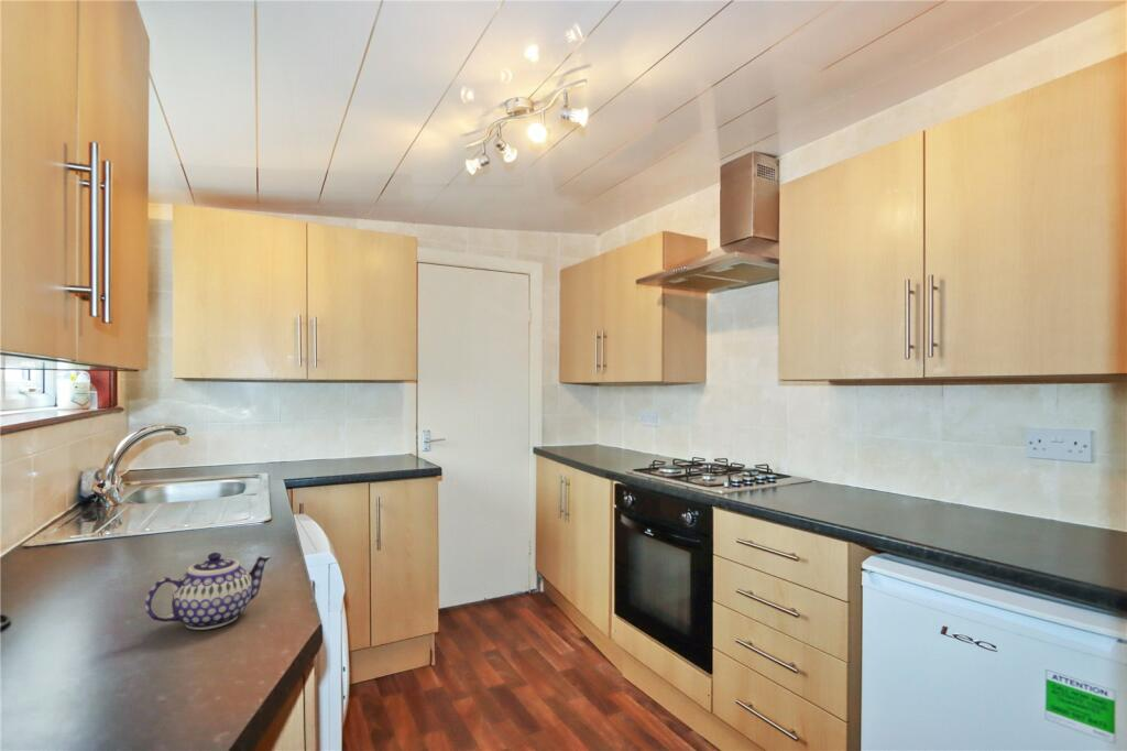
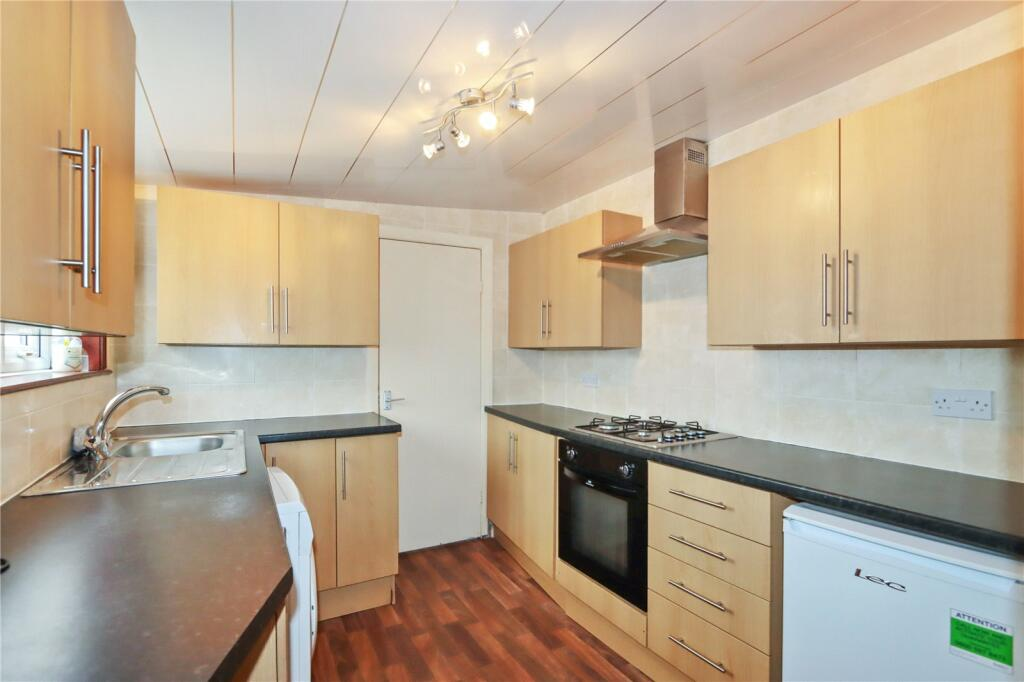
- teapot (212, 586)
